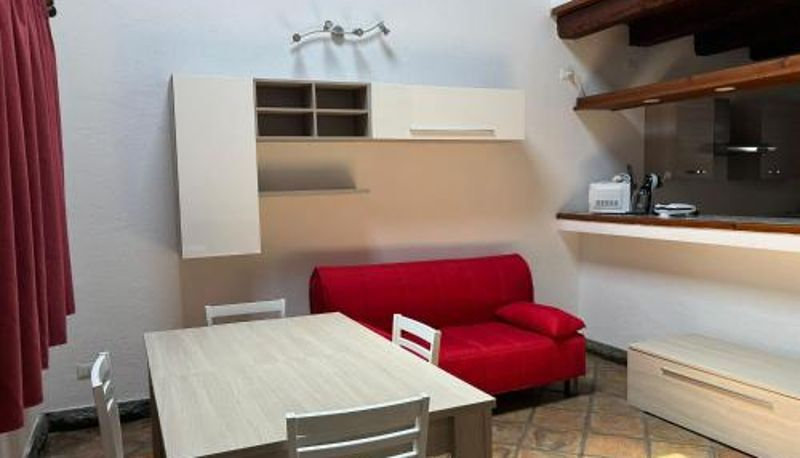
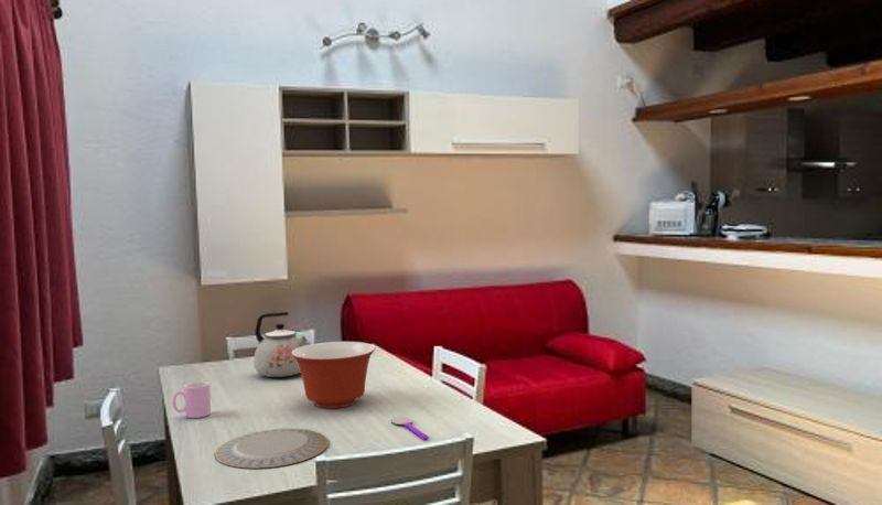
+ spoon (410, 426)
+ cup (191, 400)
+ chinaware (272, 444)
+ kettle (281, 343)
+ mixing bowl (334, 375)
